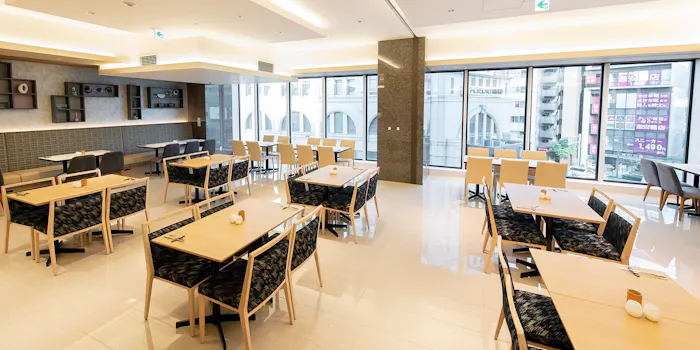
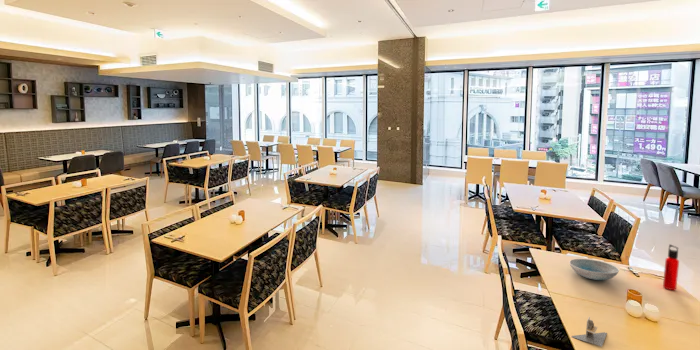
+ water bottle (671, 266)
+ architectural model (590, 327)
+ dish (592, 271)
